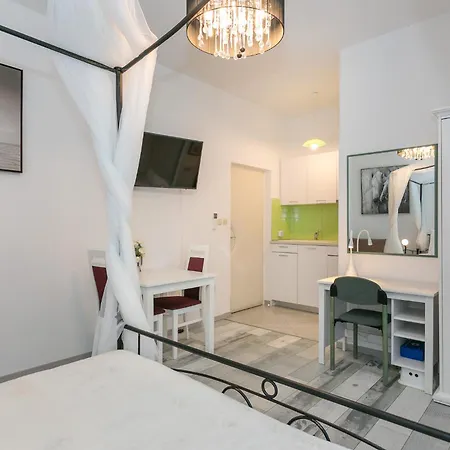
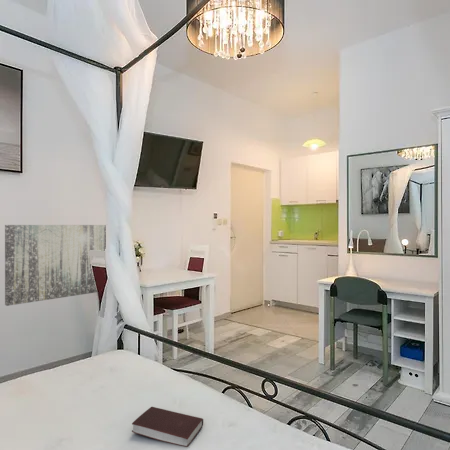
+ wall art (67, 260)
+ book (168, 424)
